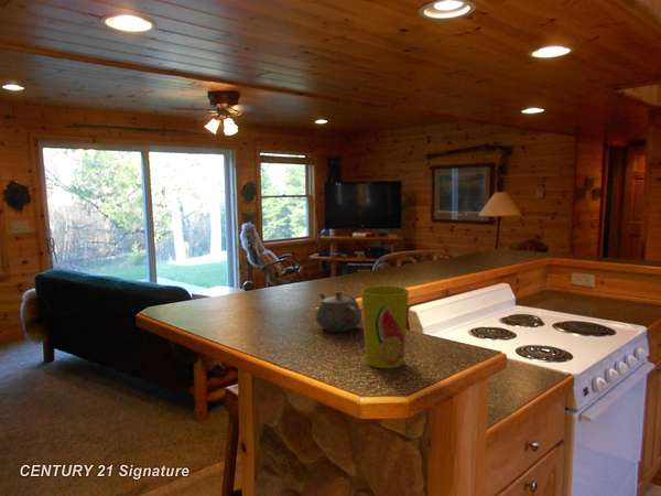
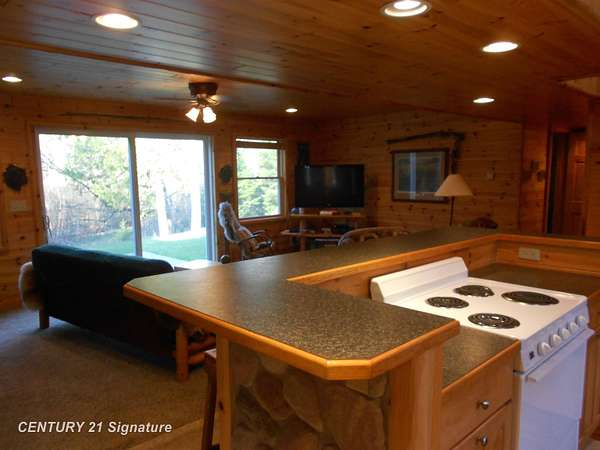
- teapot (337, 309)
- cup (384, 326)
